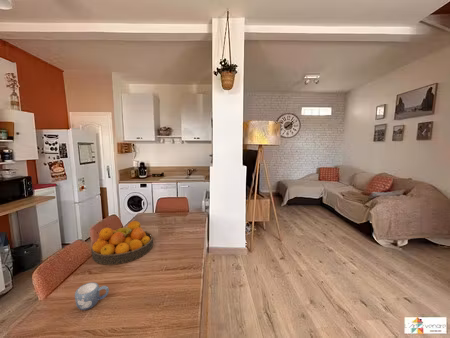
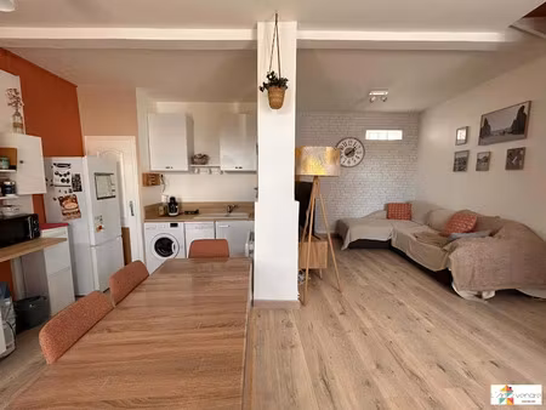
- fruit bowl (123, 237)
- mug (92, 295)
